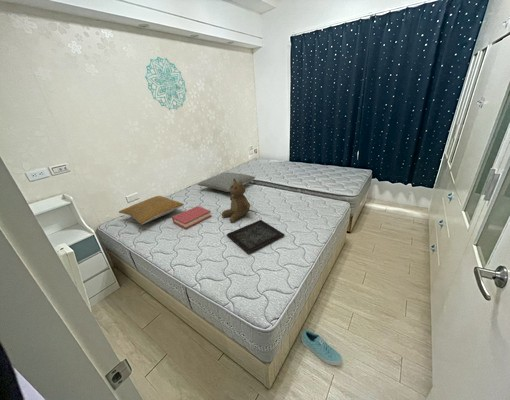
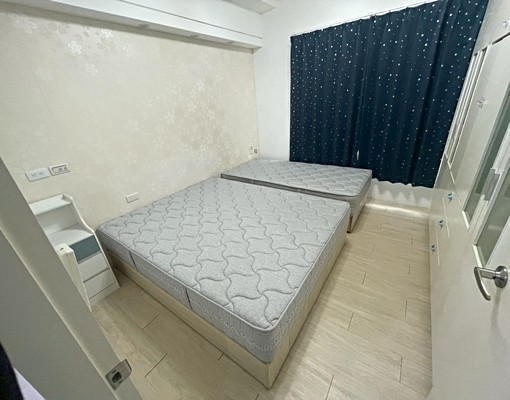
- sneaker (320, 346)
- teddy bear (234, 199)
- pillow (151, 208)
- hardback book (192, 216)
- pillow (226, 181)
- wall decoration (167, 83)
- tray (255, 235)
